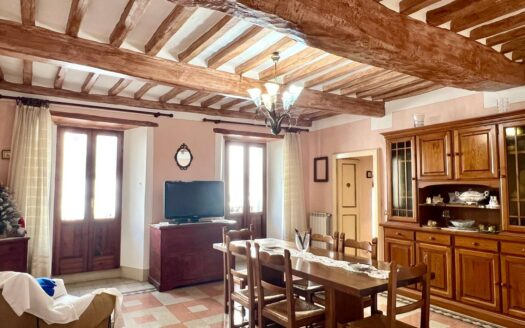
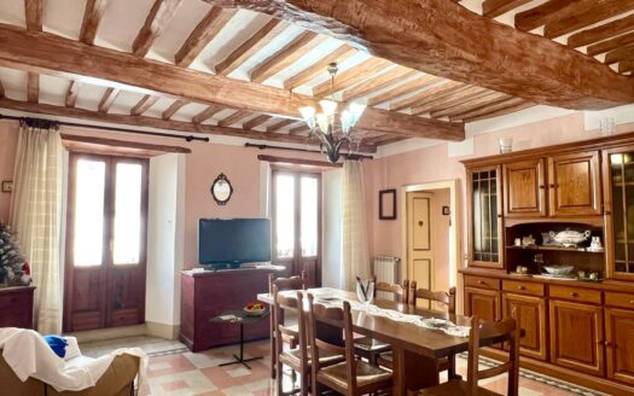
+ kitchen table (240, 333)
